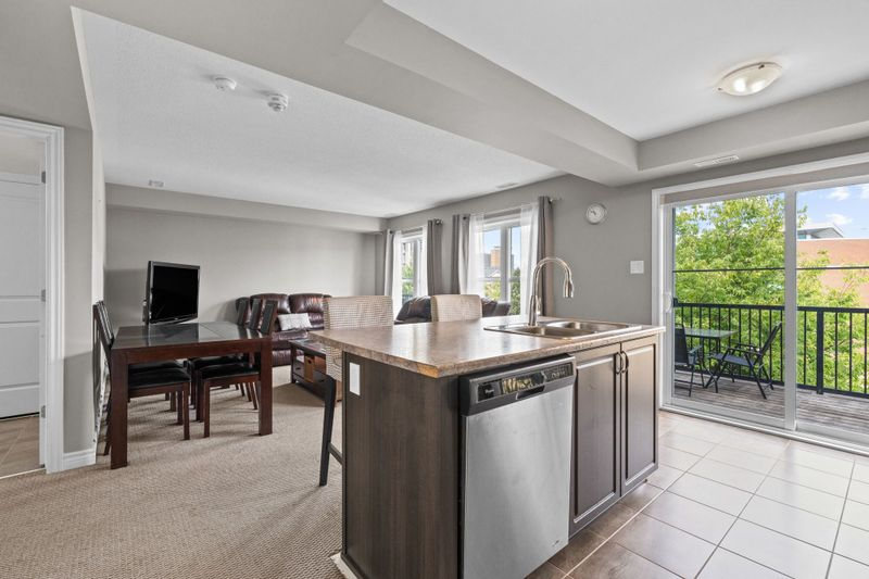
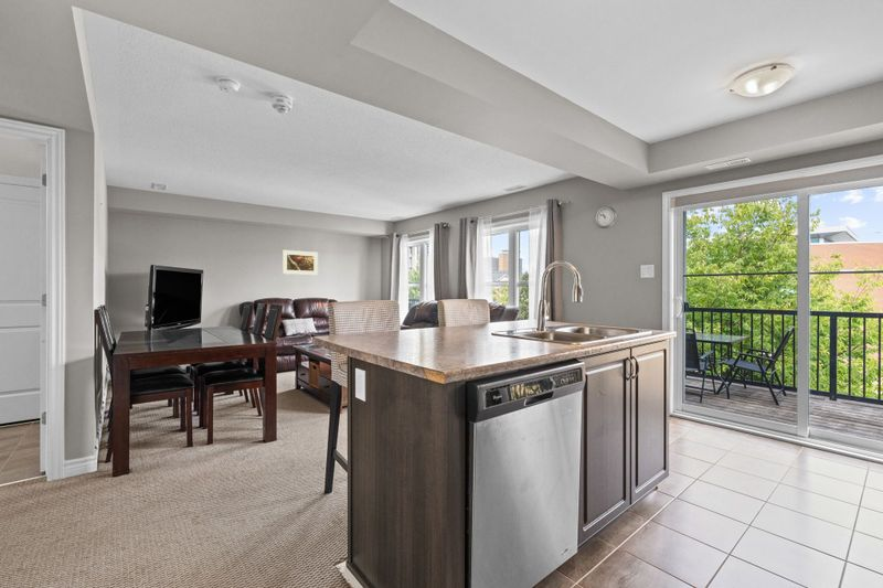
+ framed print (300, 263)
